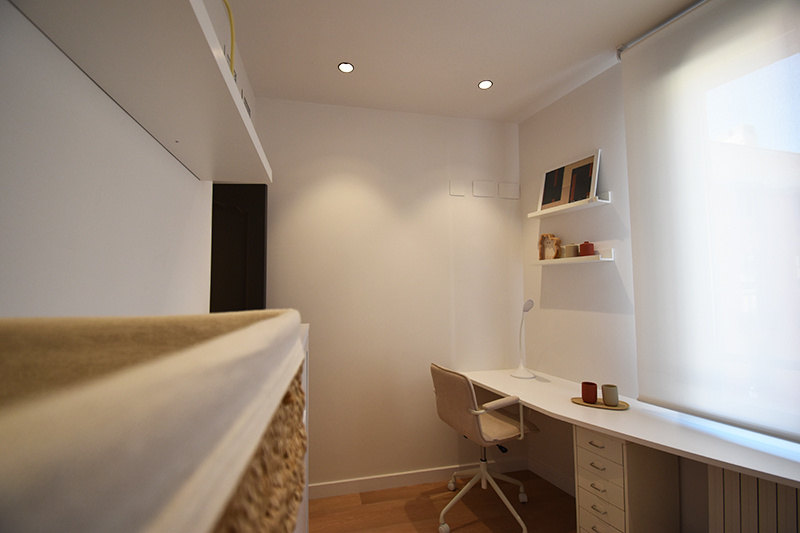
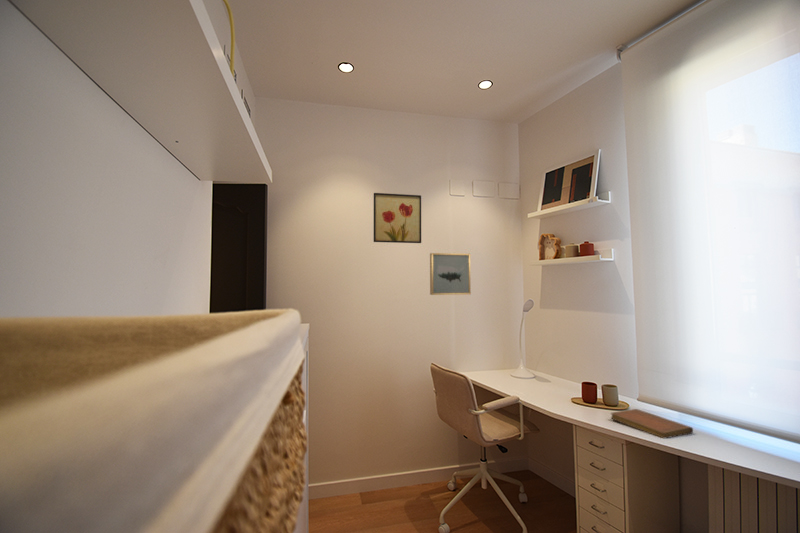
+ wall art (450, 274)
+ notebook (649, 422)
+ wall art (397, 218)
